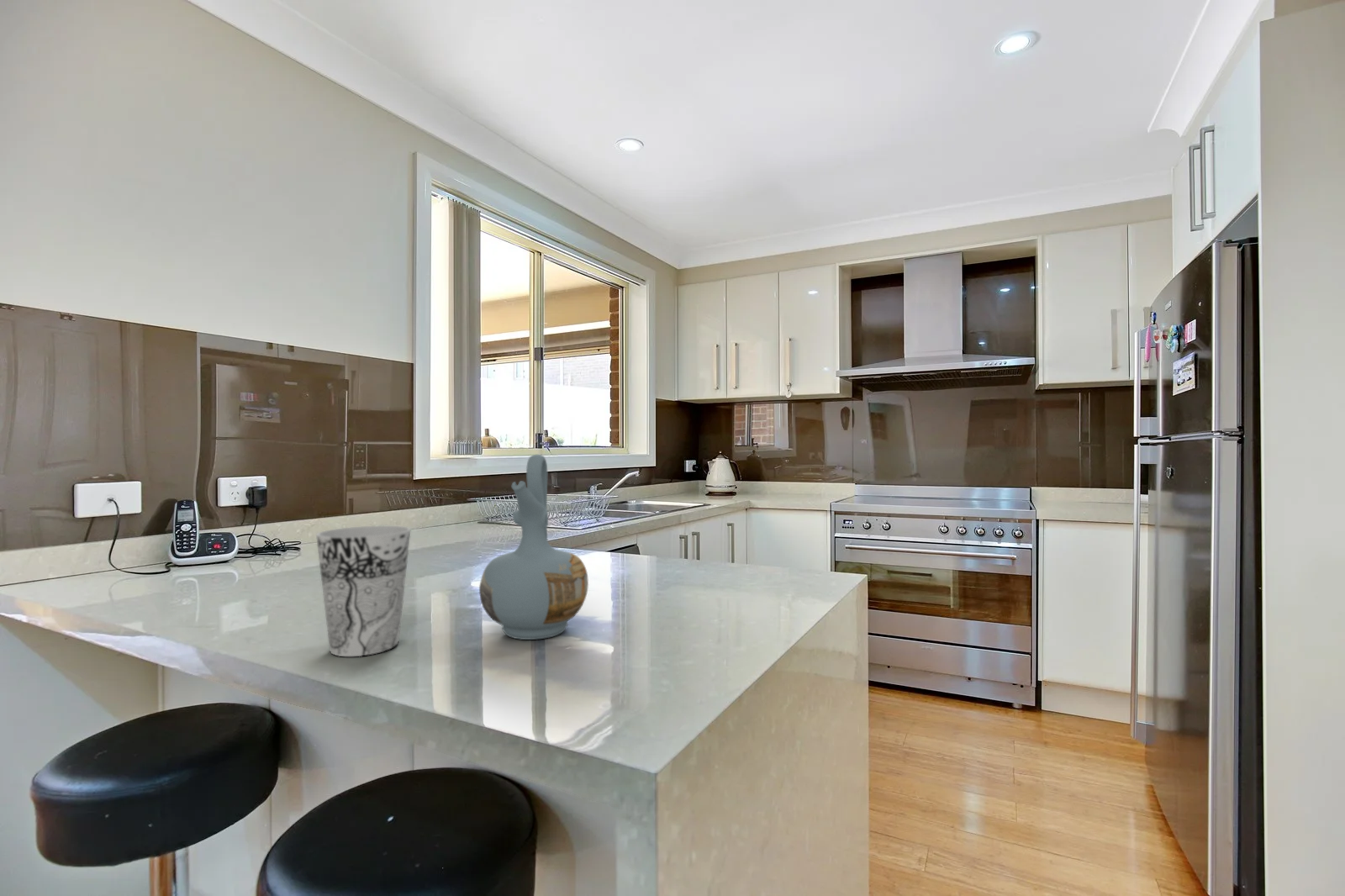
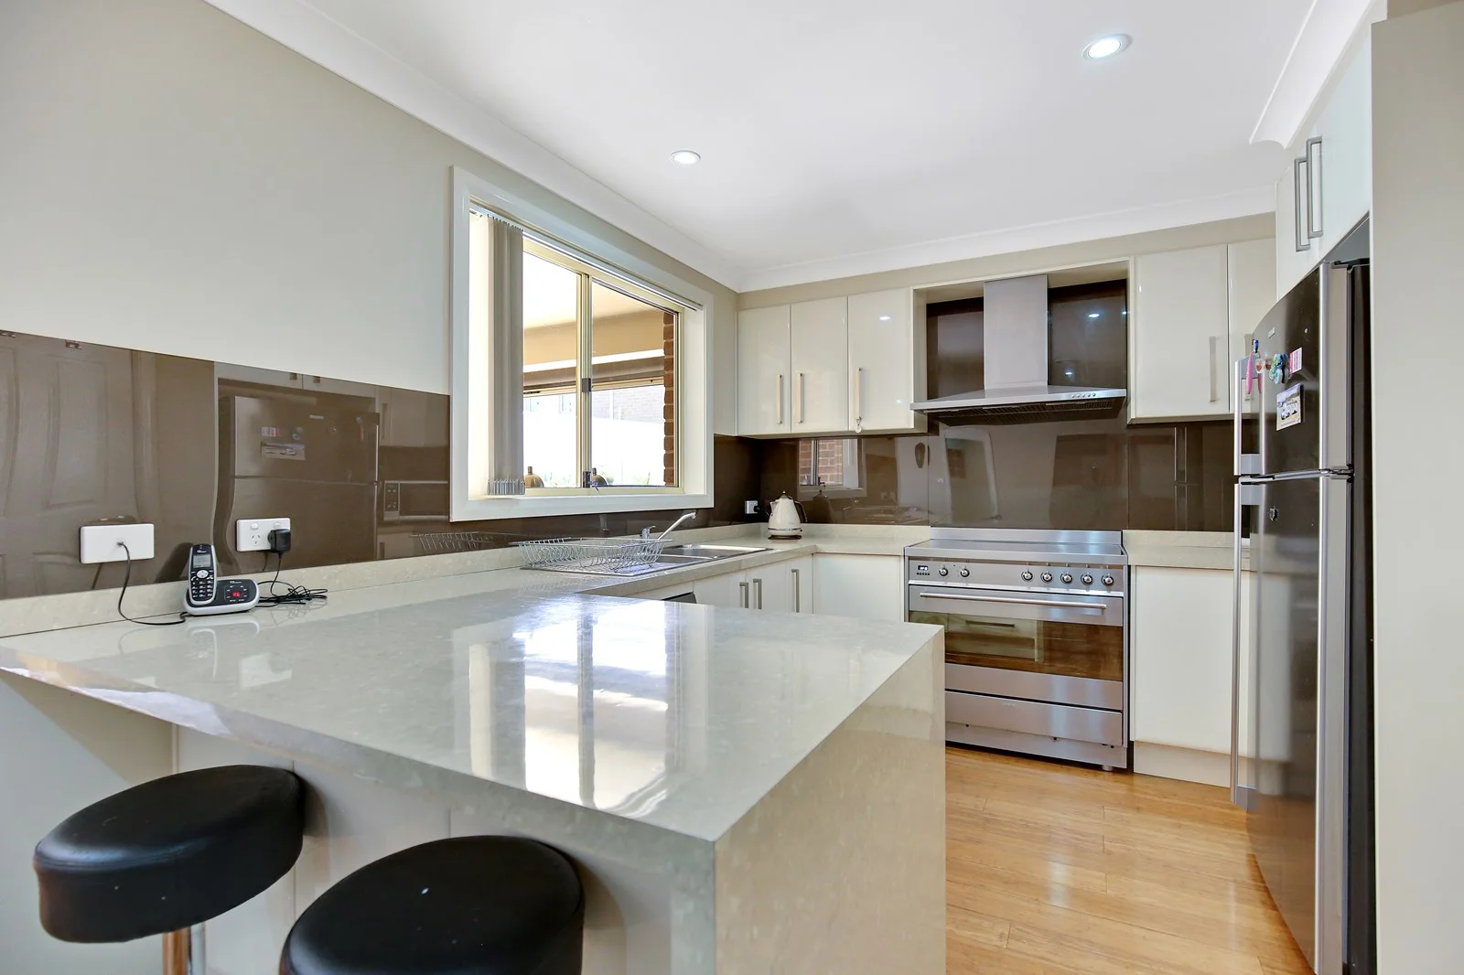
- cup (365, 588)
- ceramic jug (535, 542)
